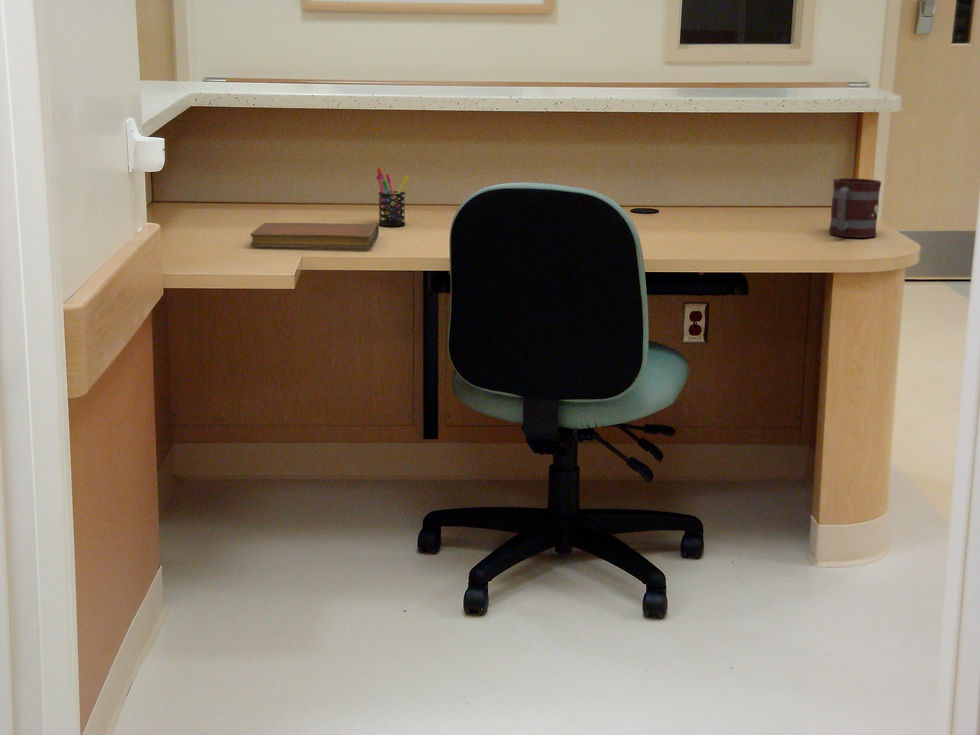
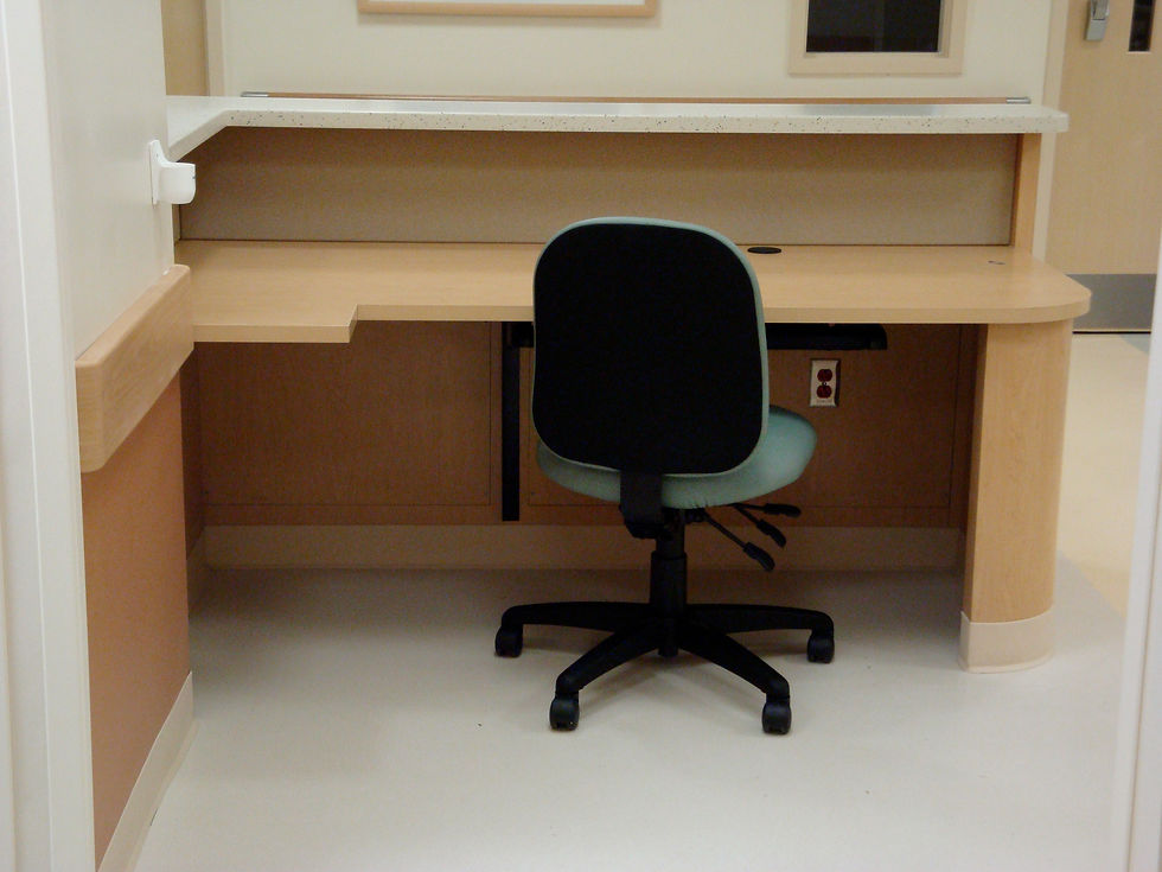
- mug (851, 208)
- notebook (316, 234)
- pen holder (389, 197)
